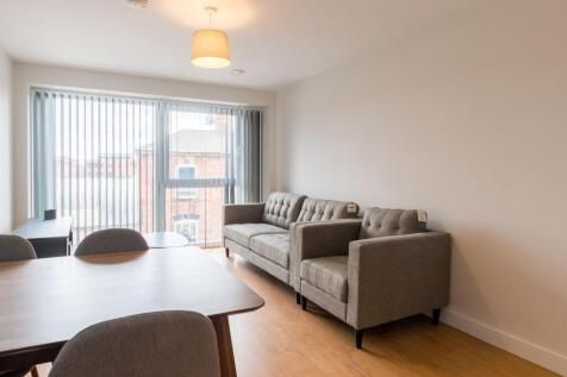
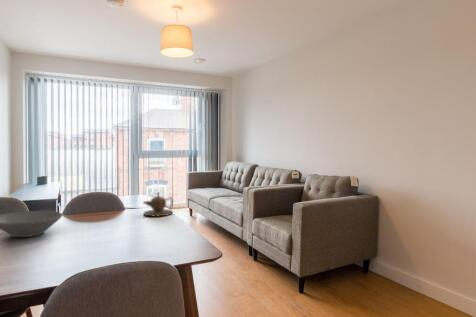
+ teapot (158, 202)
+ bowl (28, 224)
